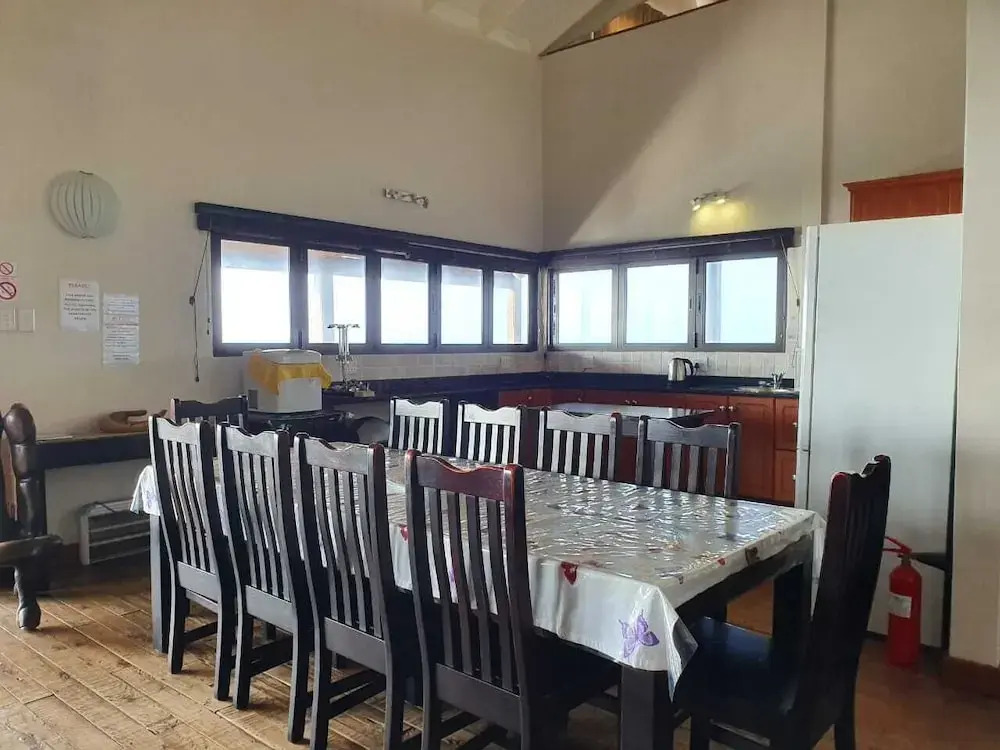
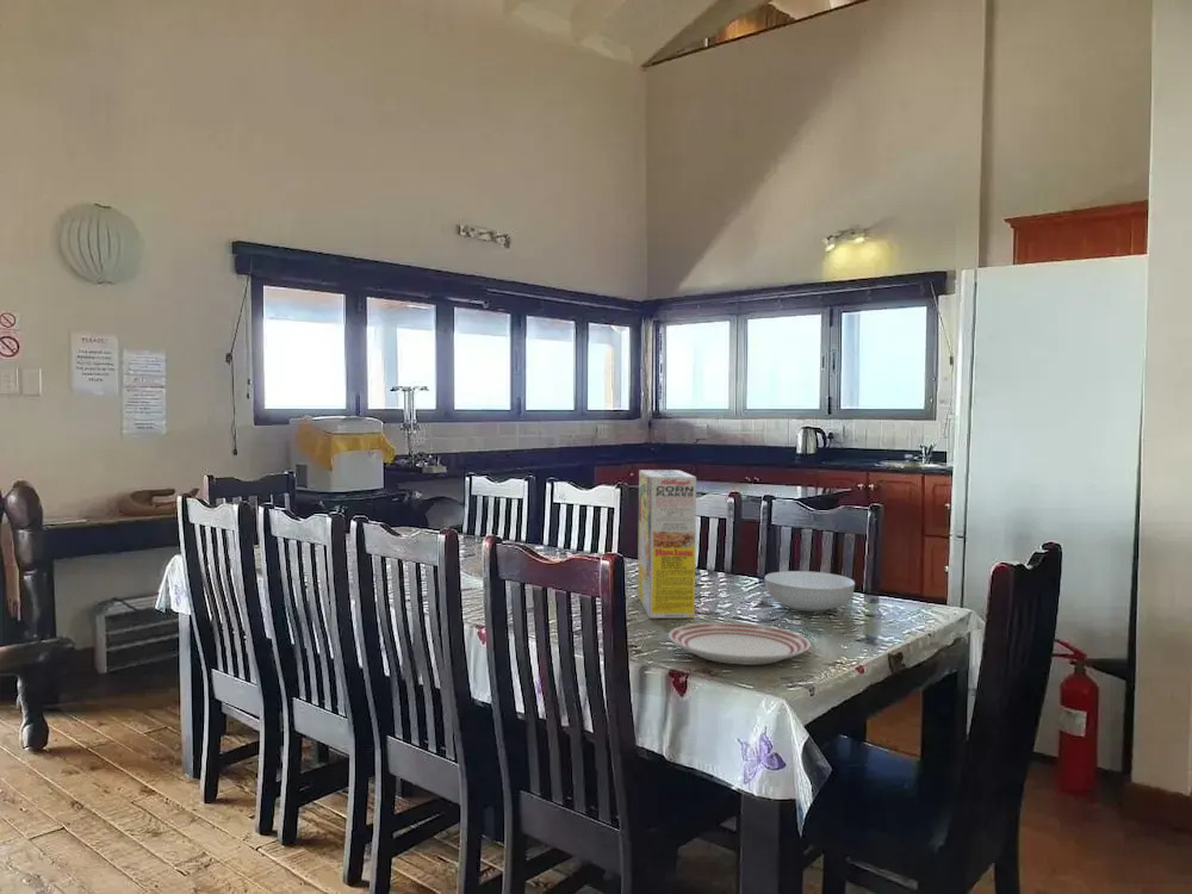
+ serving bowl (808, 592)
+ dinner plate (738, 644)
+ cereal box (665, 539)
